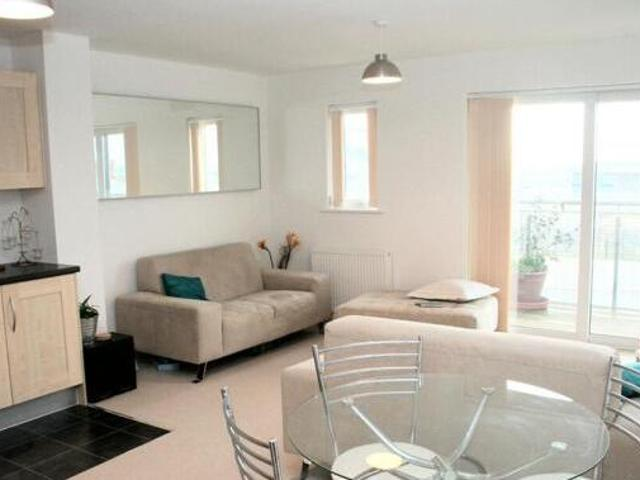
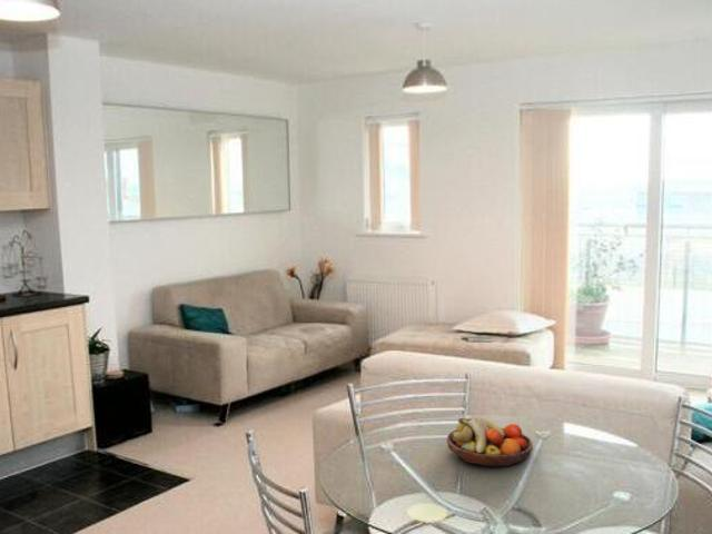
+ fruit bowl (488, 436)
